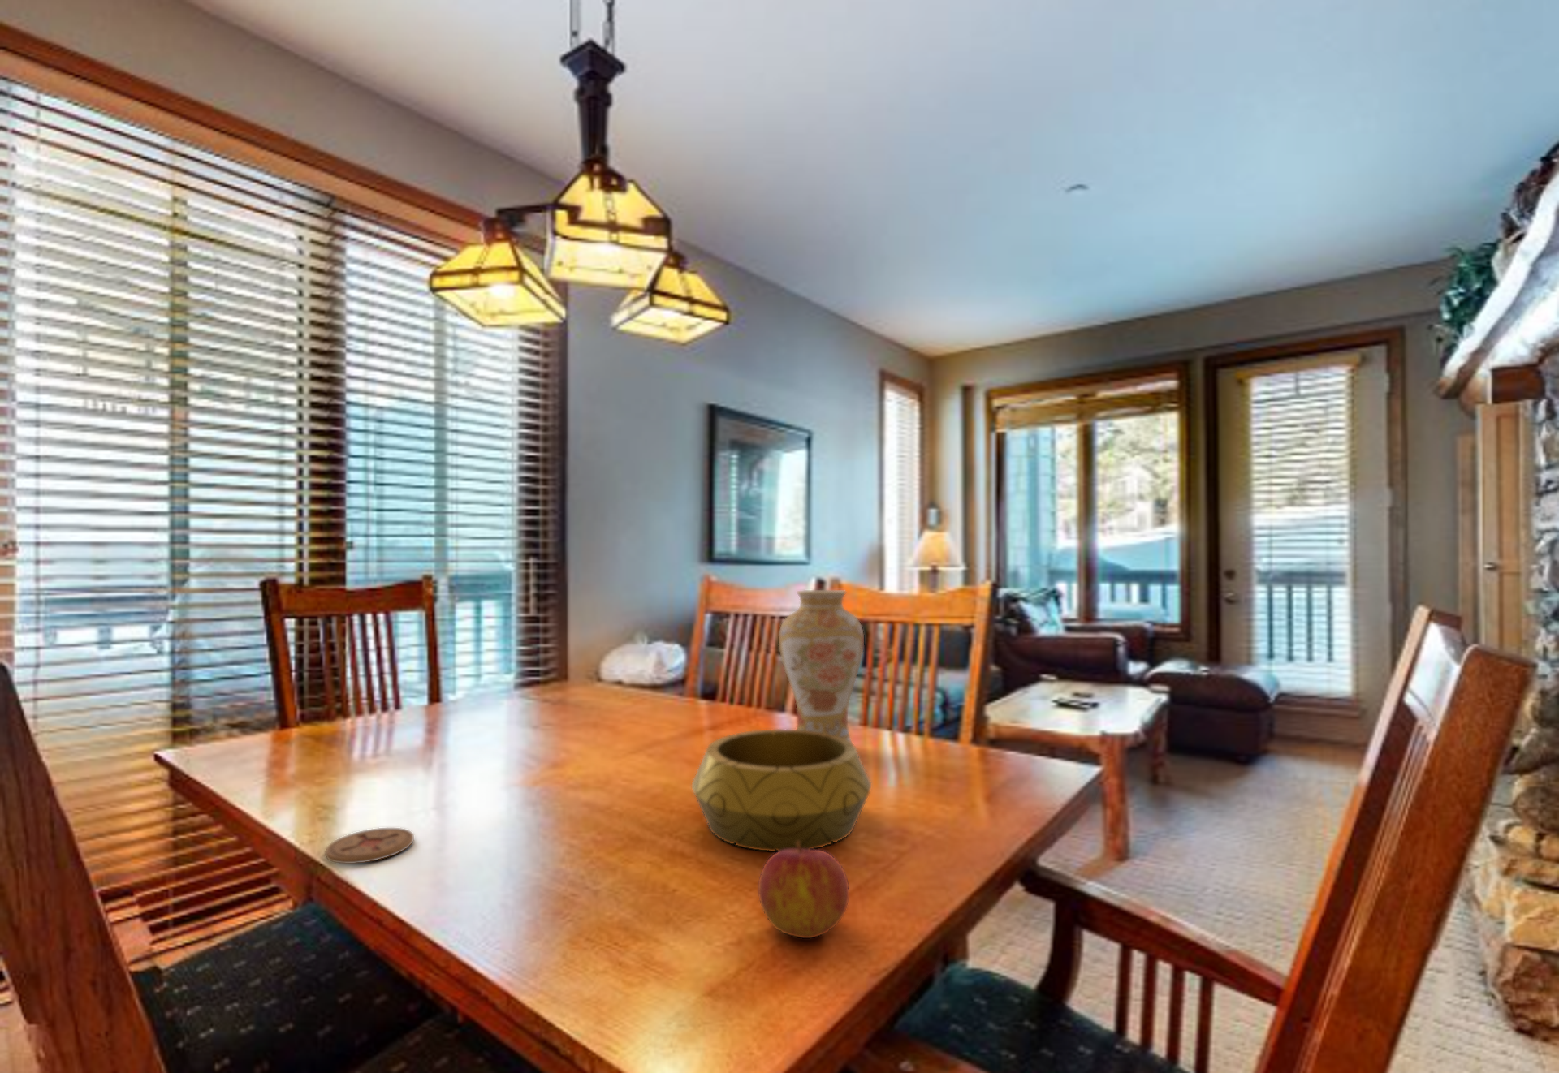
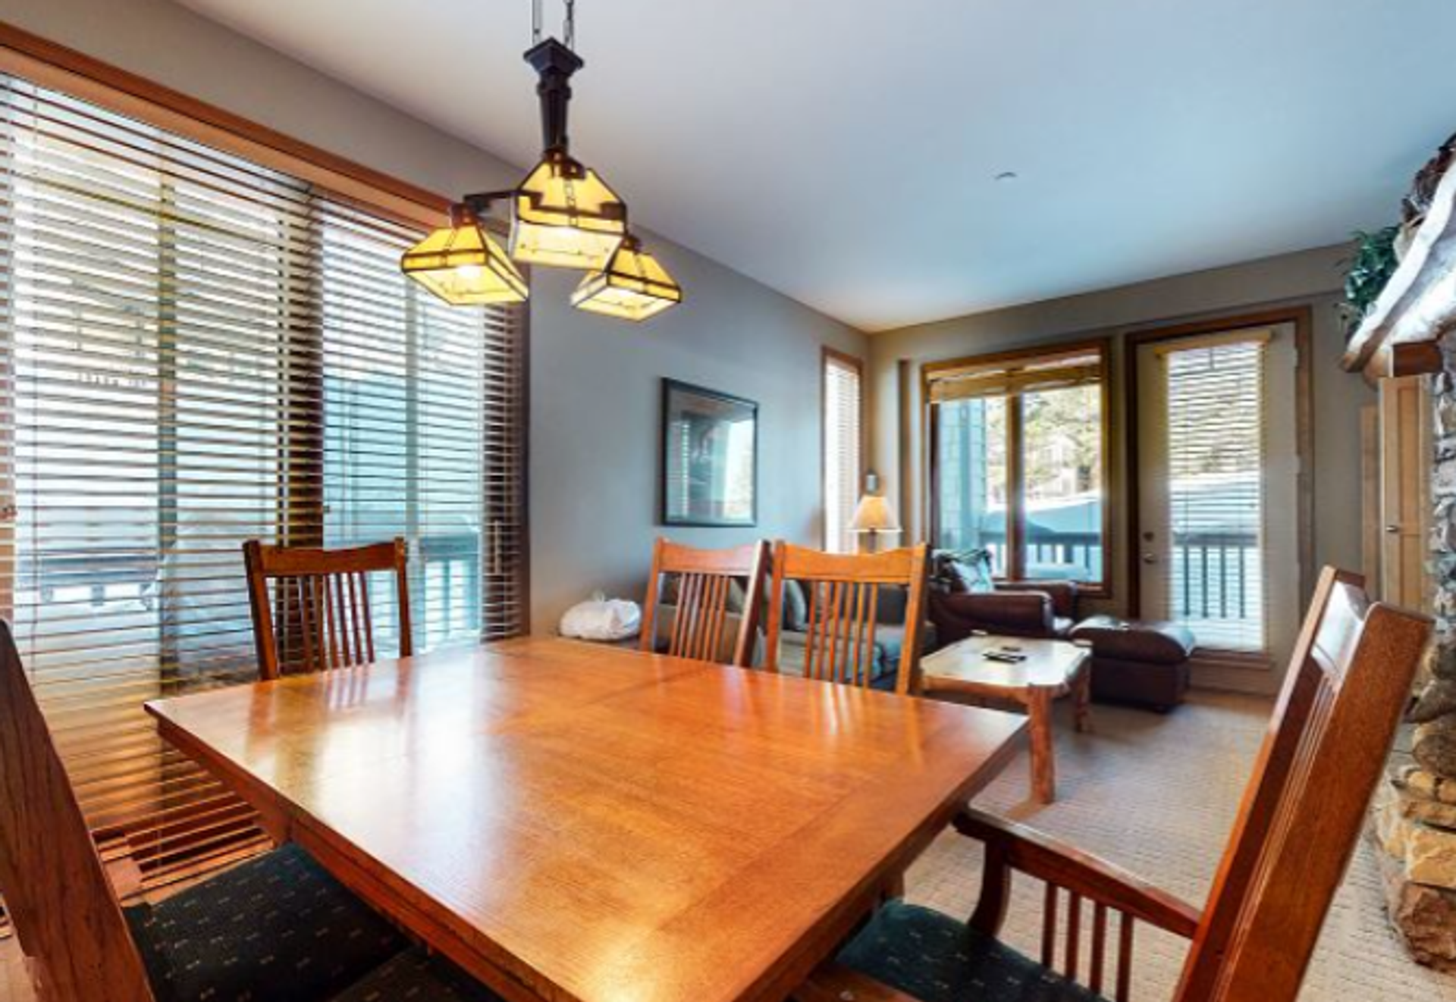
- coaster (371, 844)
- apple (803, 886)
- vase (821, 669)
- decorative bowl (781, 784)
